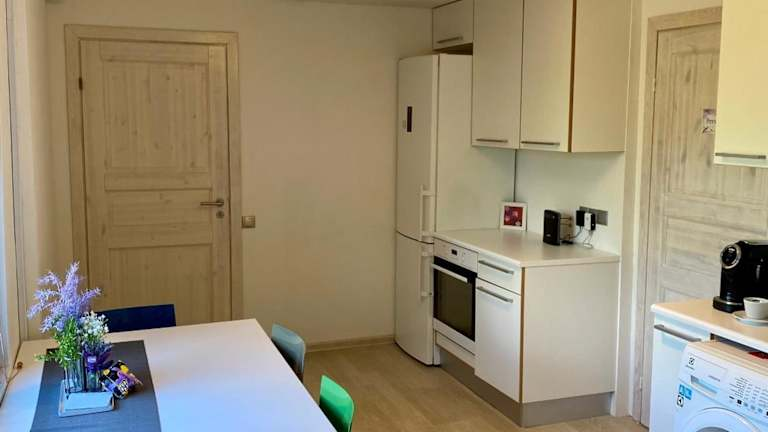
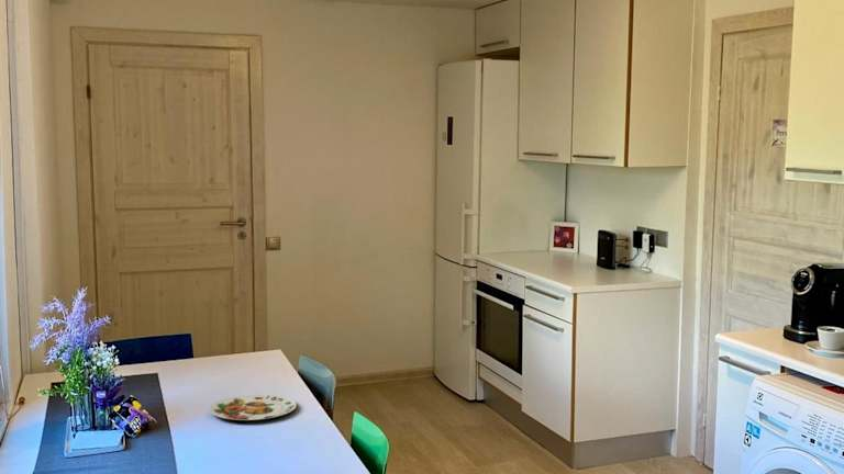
+ plate (253, 407)
